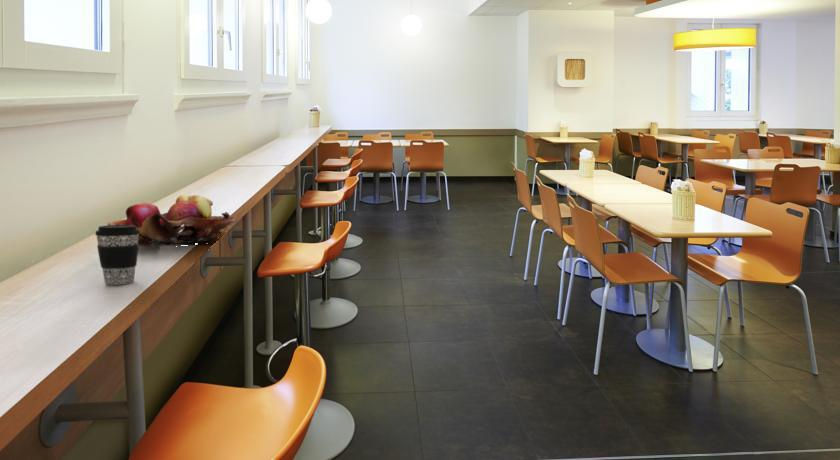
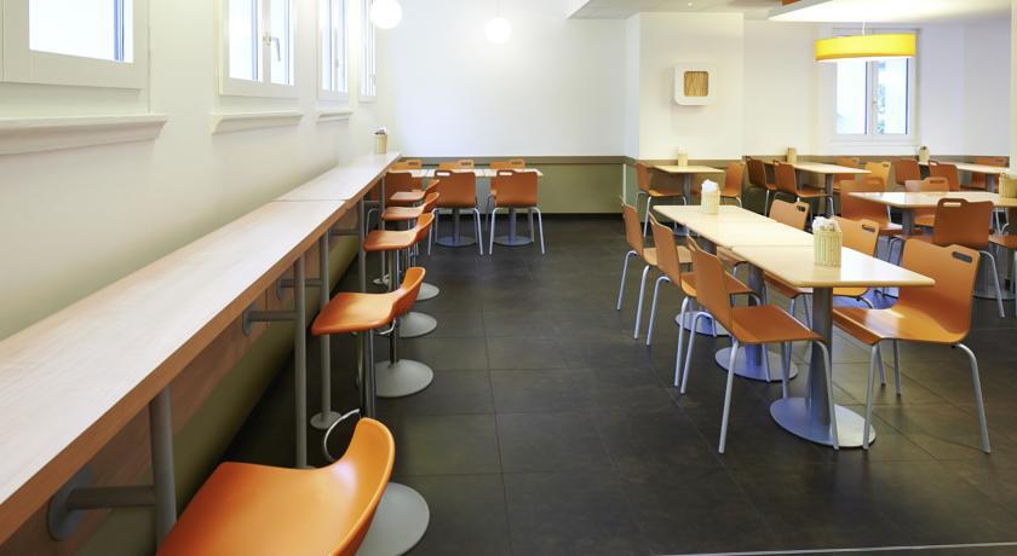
- fruit basket (177, 218)
- coffee cup (118, 254)
